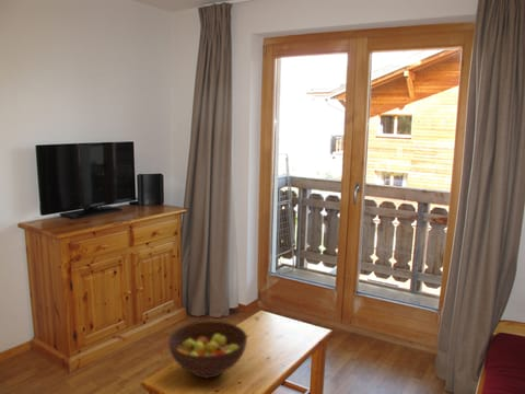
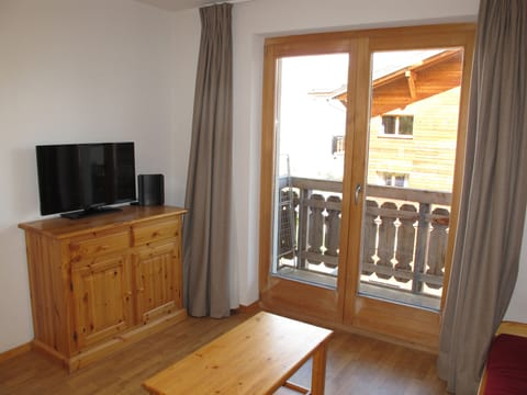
- fruit bowl (208, 354)
